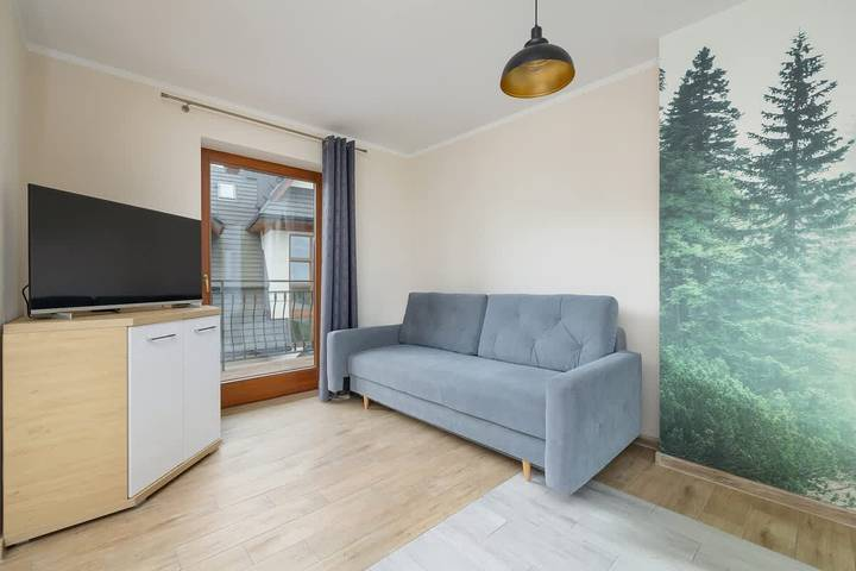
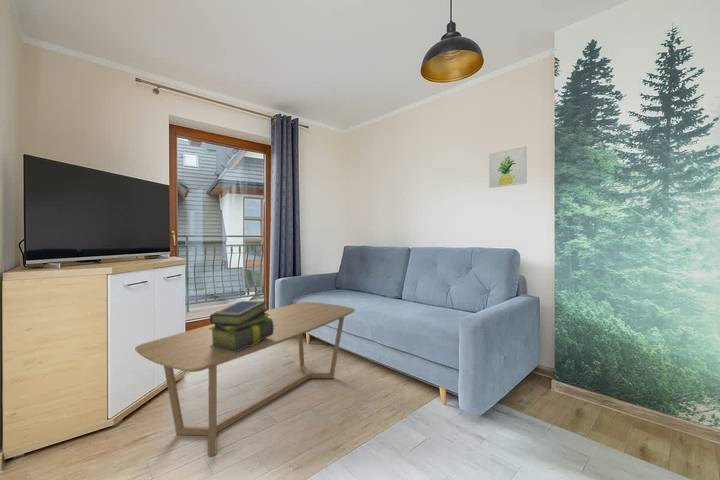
+ stack of books (242, 323)
+ coffee table (264, 348)
+ wall art (507, 168)
